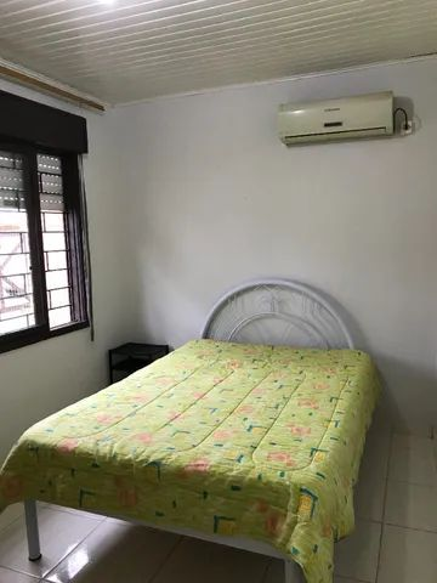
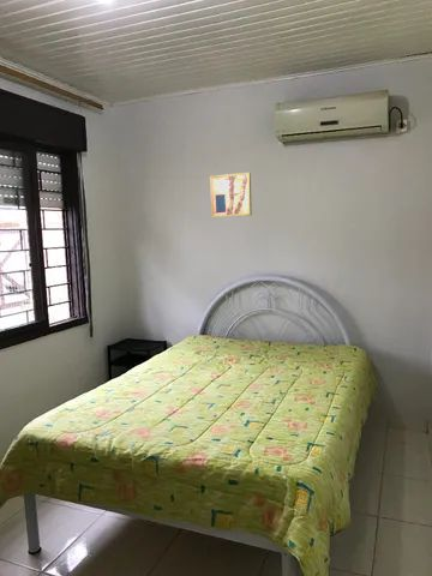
+ wall art (230, 196)
